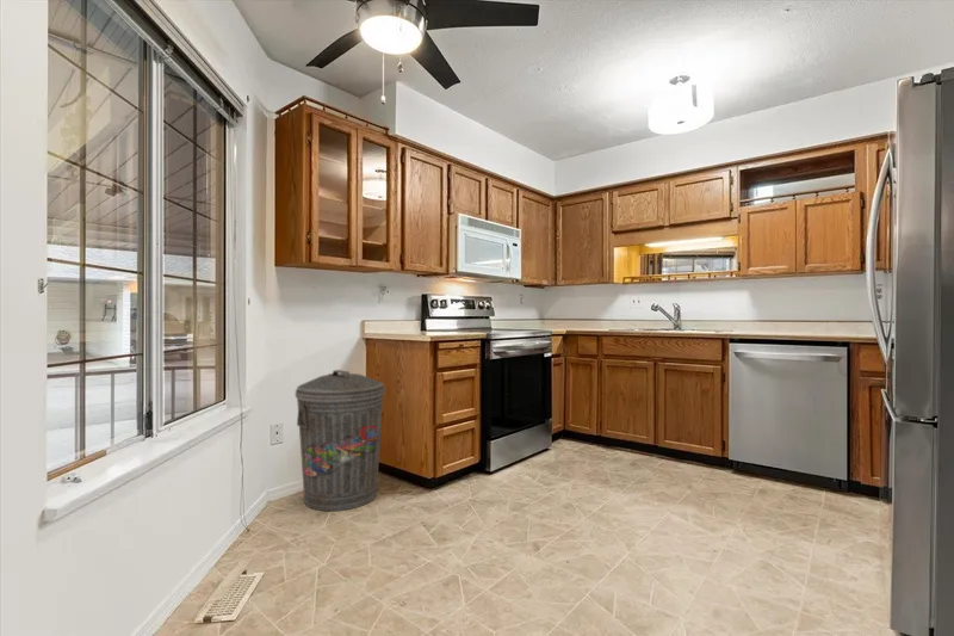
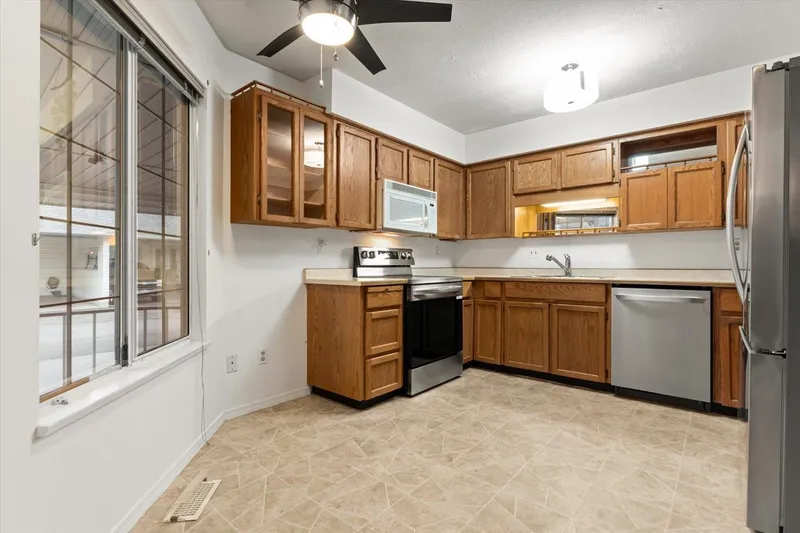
- trash can (341, 433)
